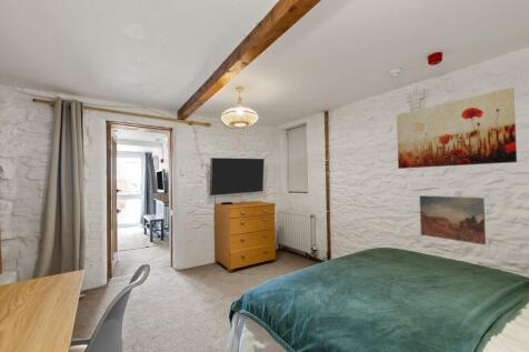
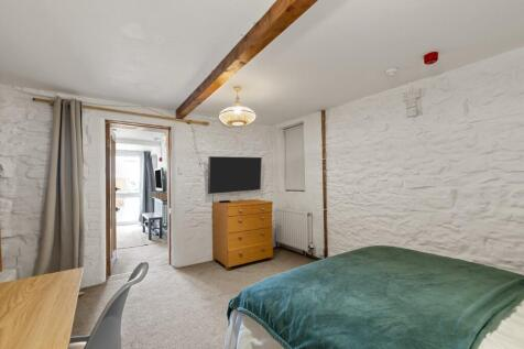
- wall art (449, 218)
- wall art (447, 134)
